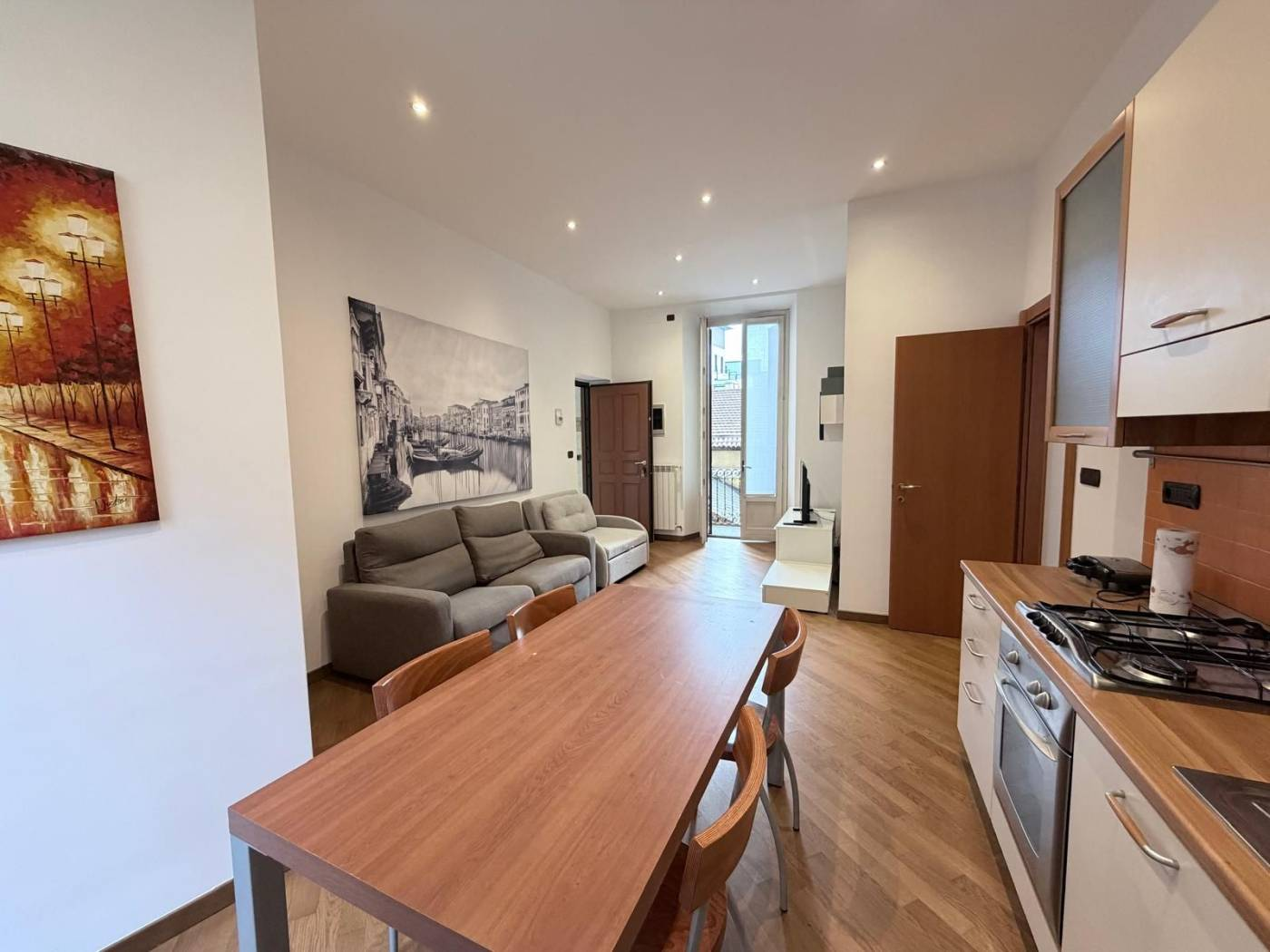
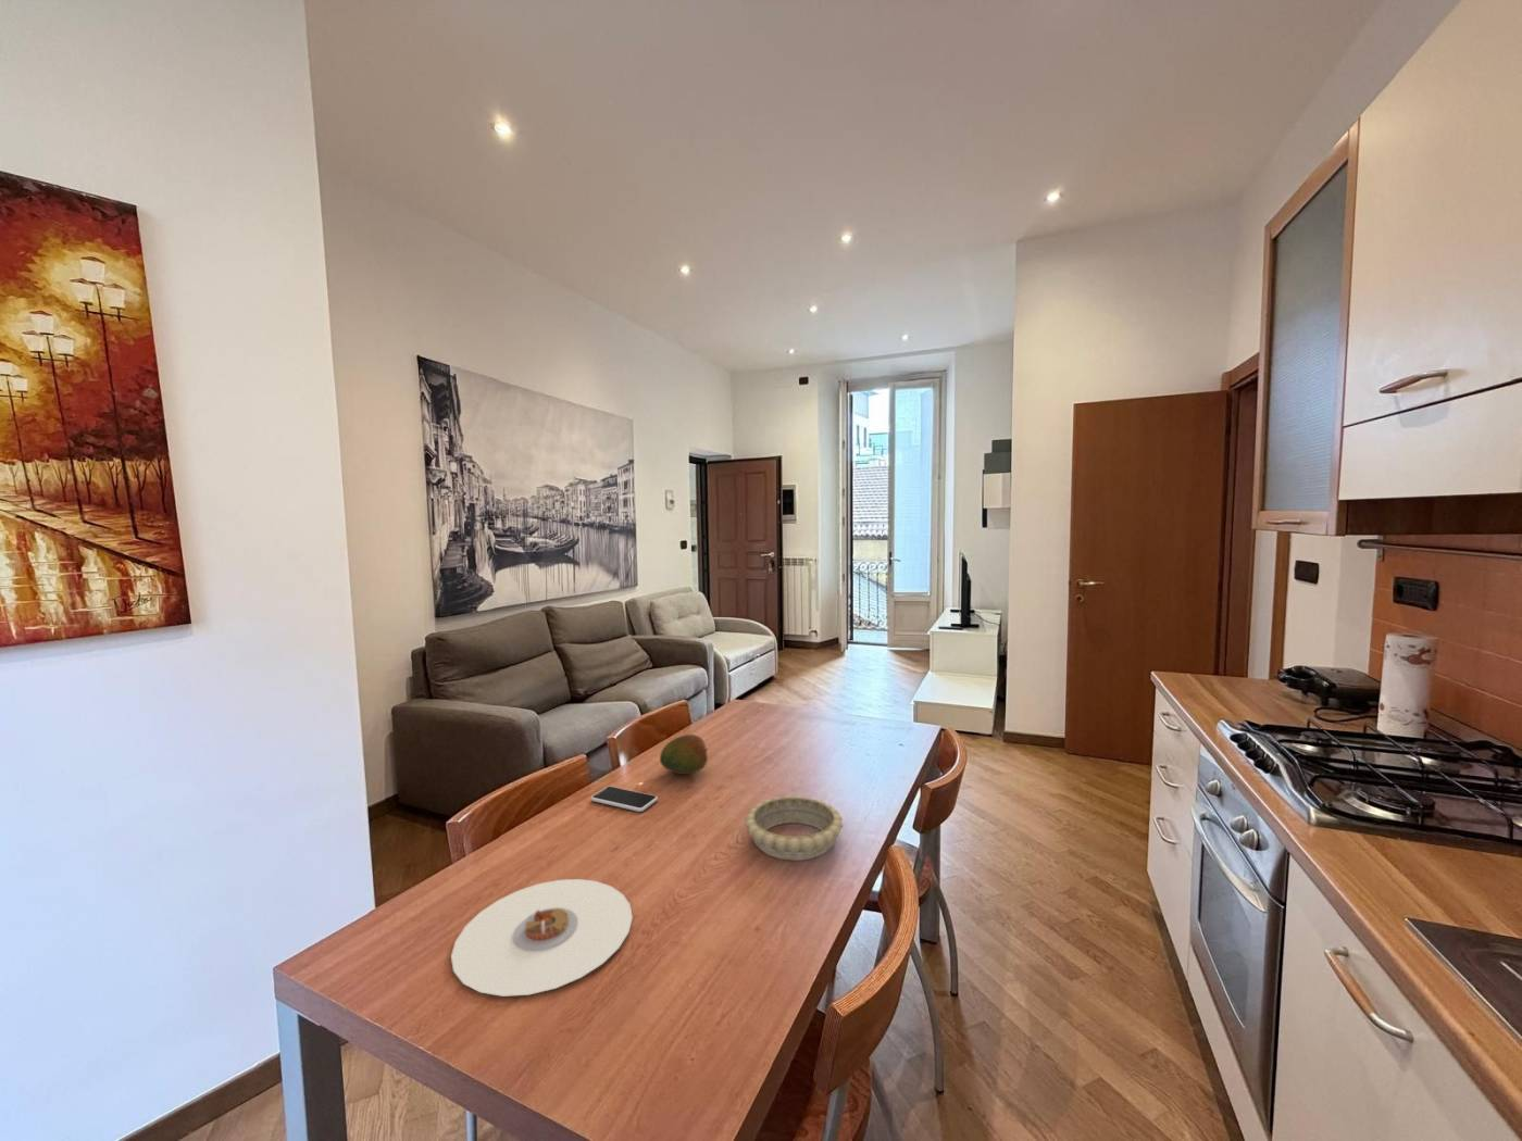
+ plate (545, 922)
+ fruit (684, 754)
+ decorative bowl (793, 821)
+ smartphone (624, 797)
